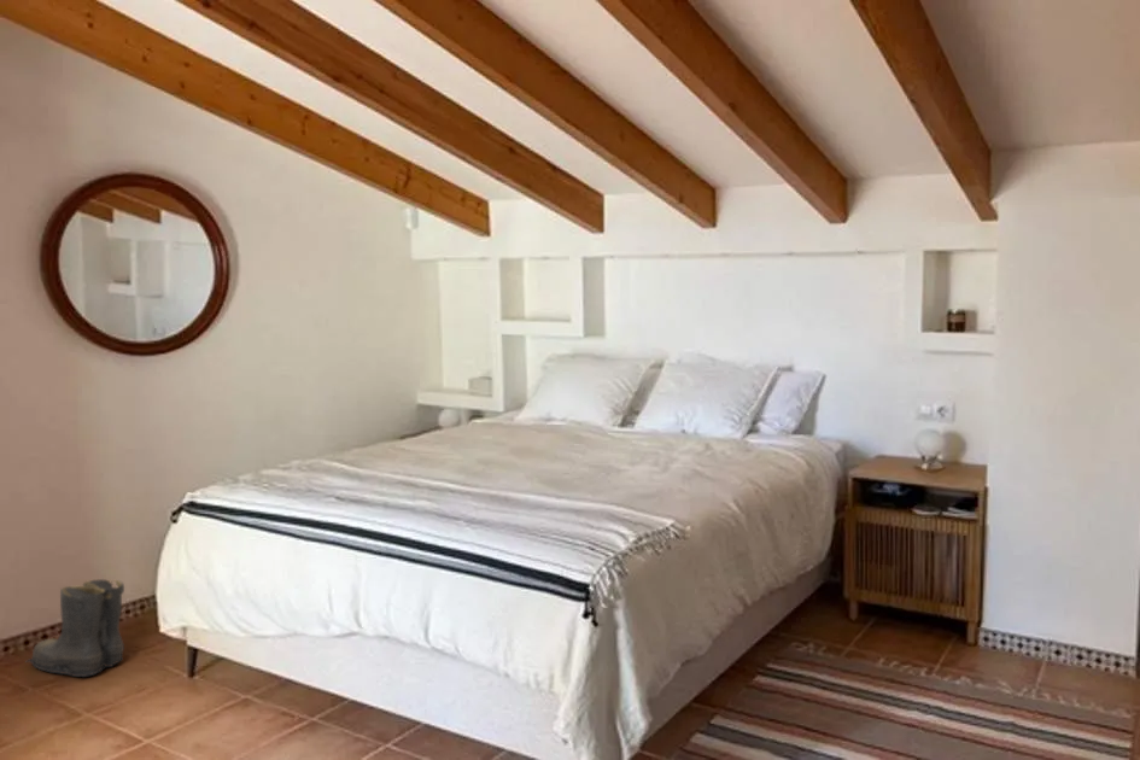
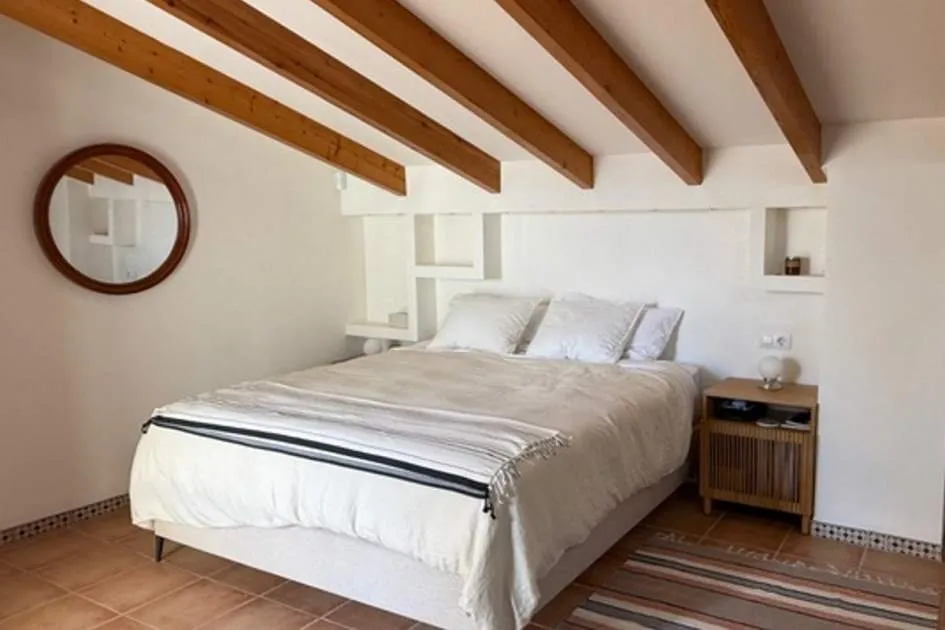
- boots (78, 621)
